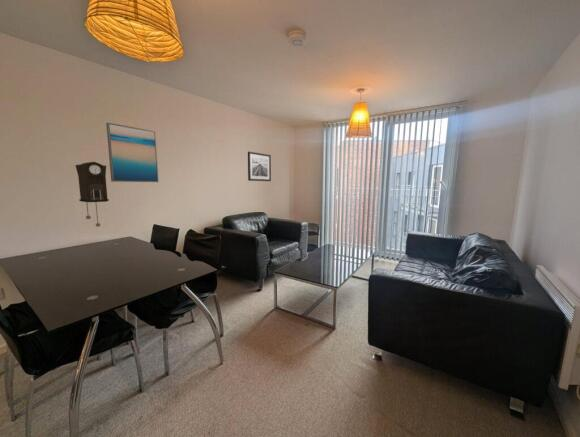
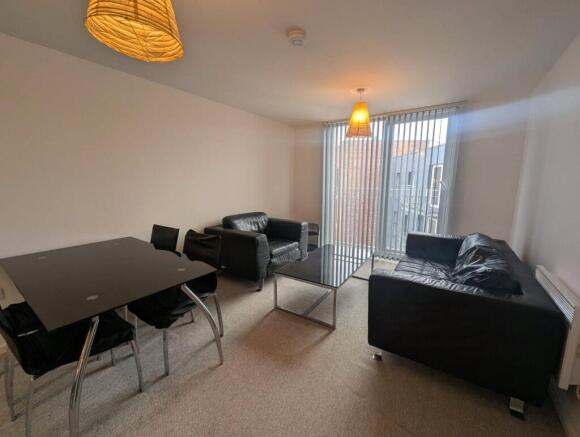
- wall art (134, 155)
- pendulum clock (93, 195)
- wall art (259, 167)
